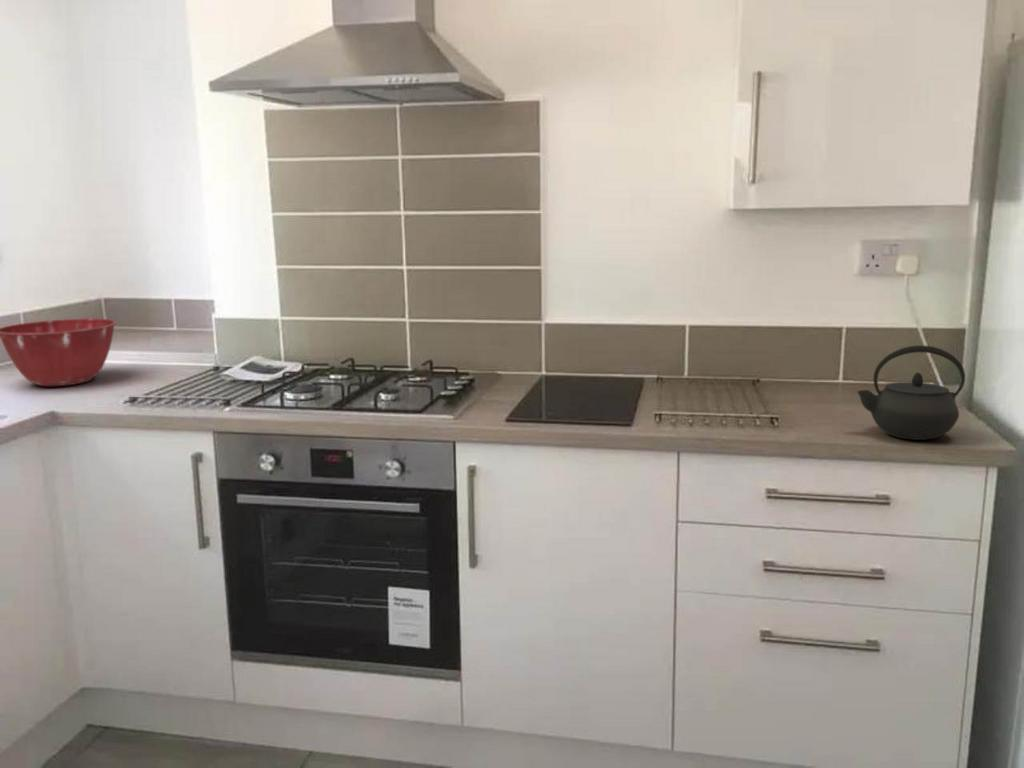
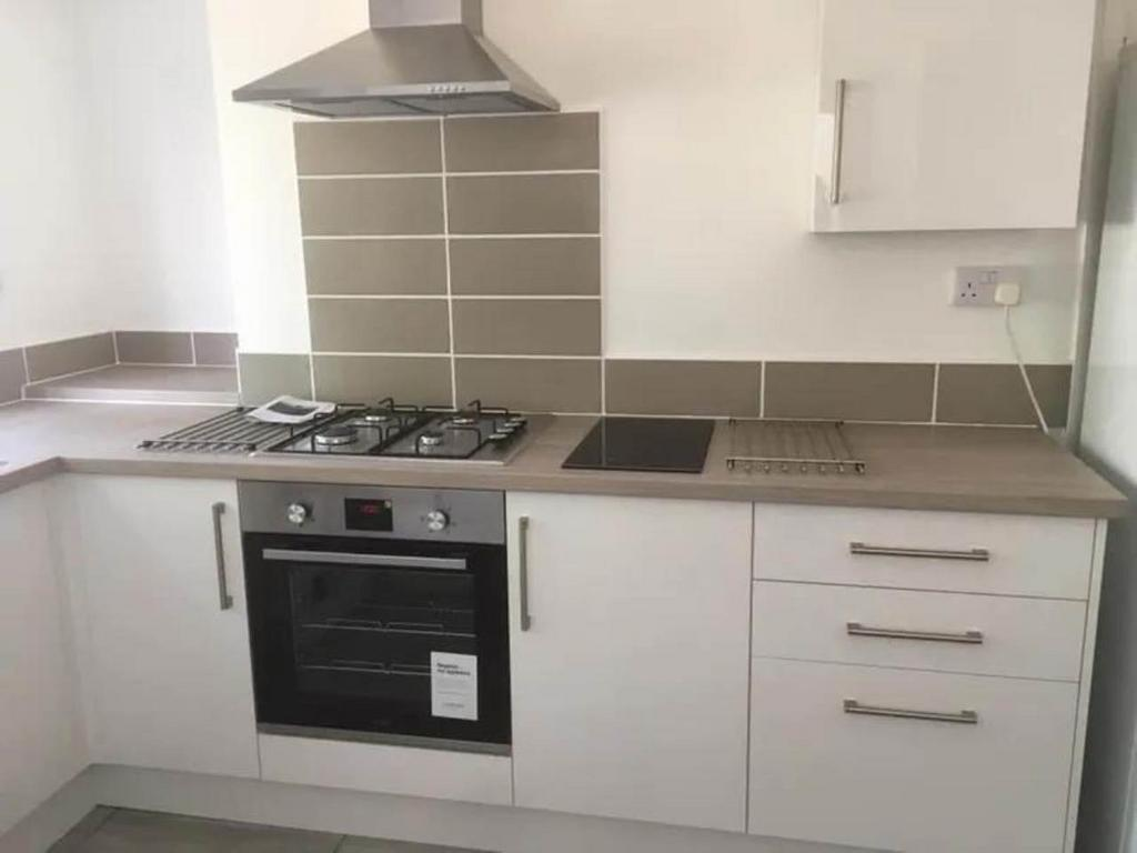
- kettle (910, 390)
- mixing bowl (60, 353)
